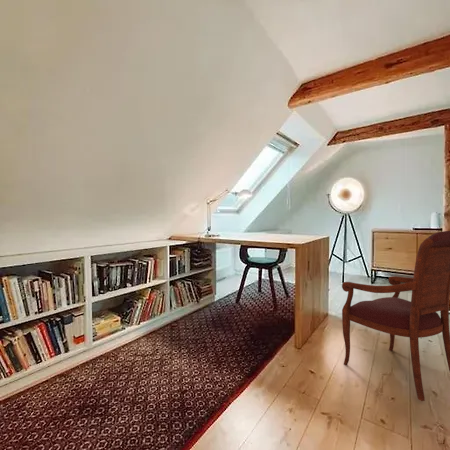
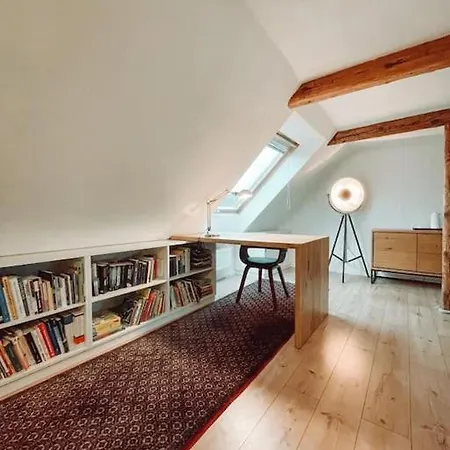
- armchair (398, 300)
